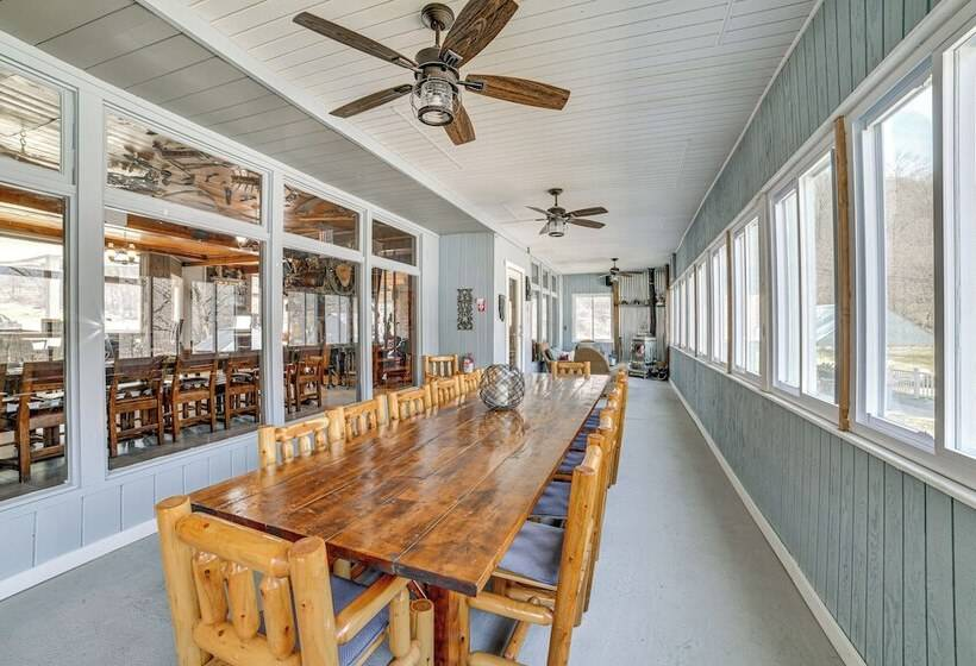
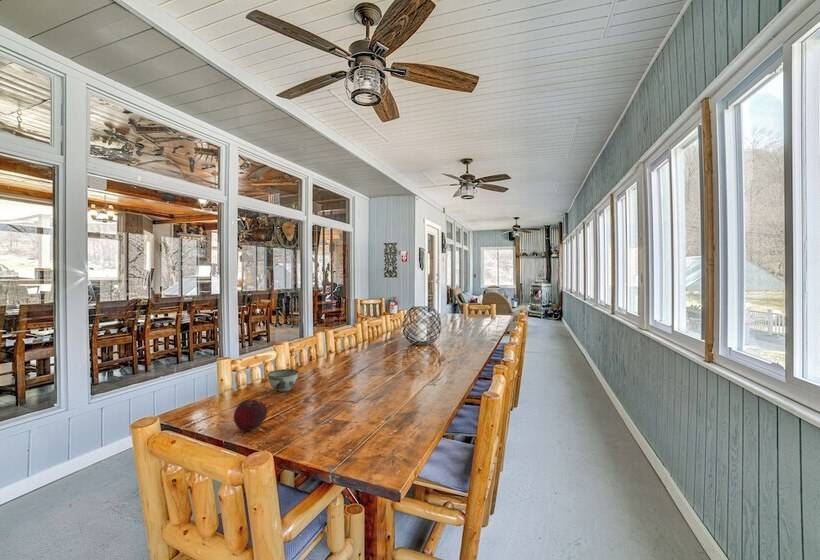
+ bowl (283, 381)
+ fruit (250, 414)
